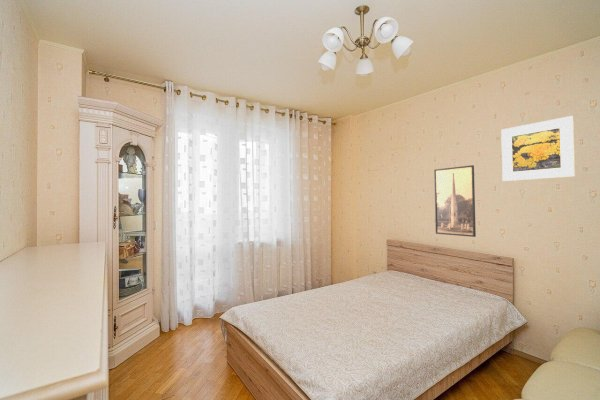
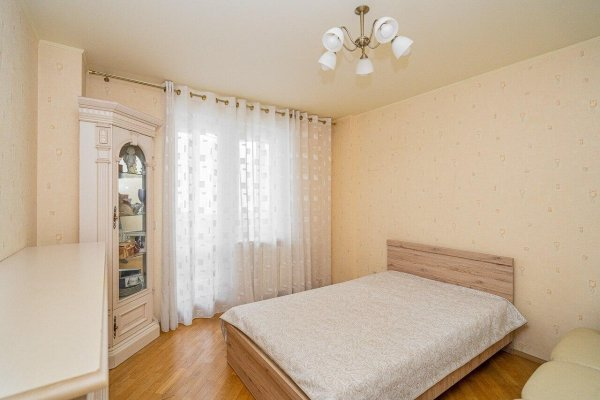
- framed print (535, 151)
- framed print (453, 201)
